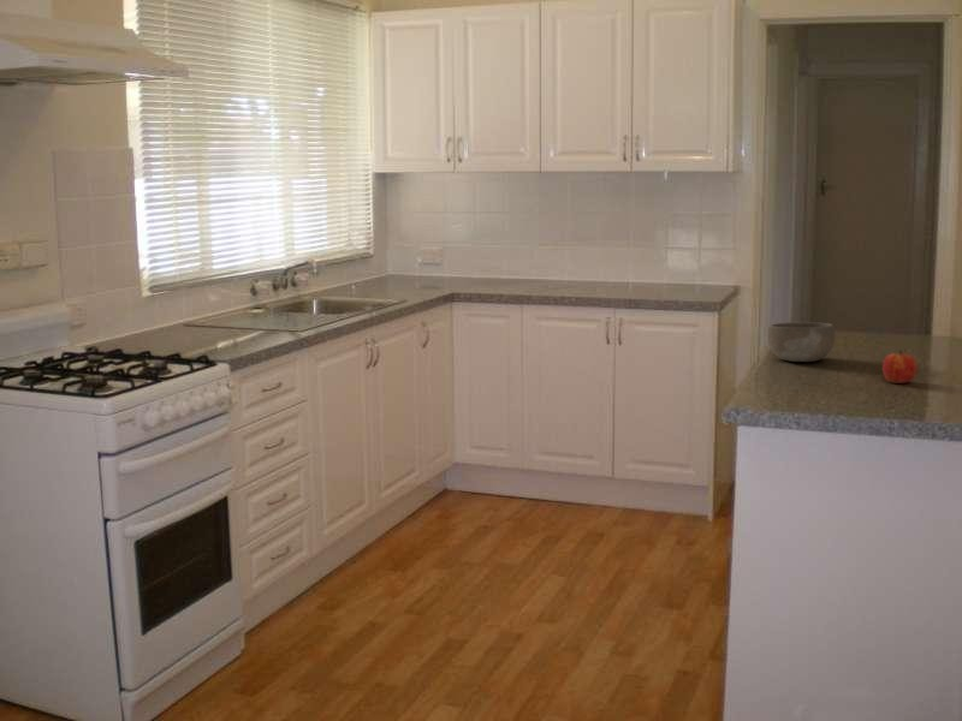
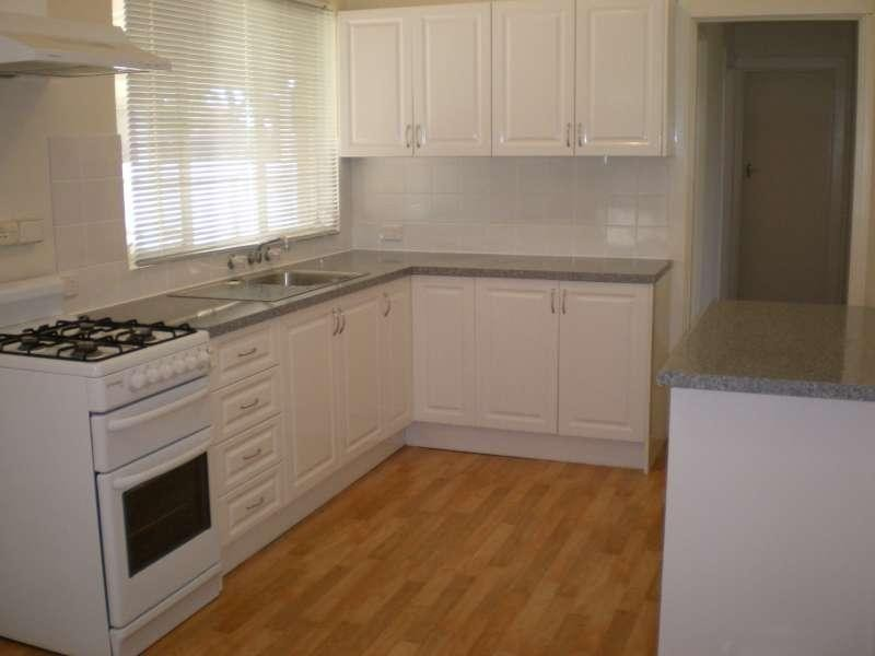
- fruit (899, 365)
- bowl (800, 341)
